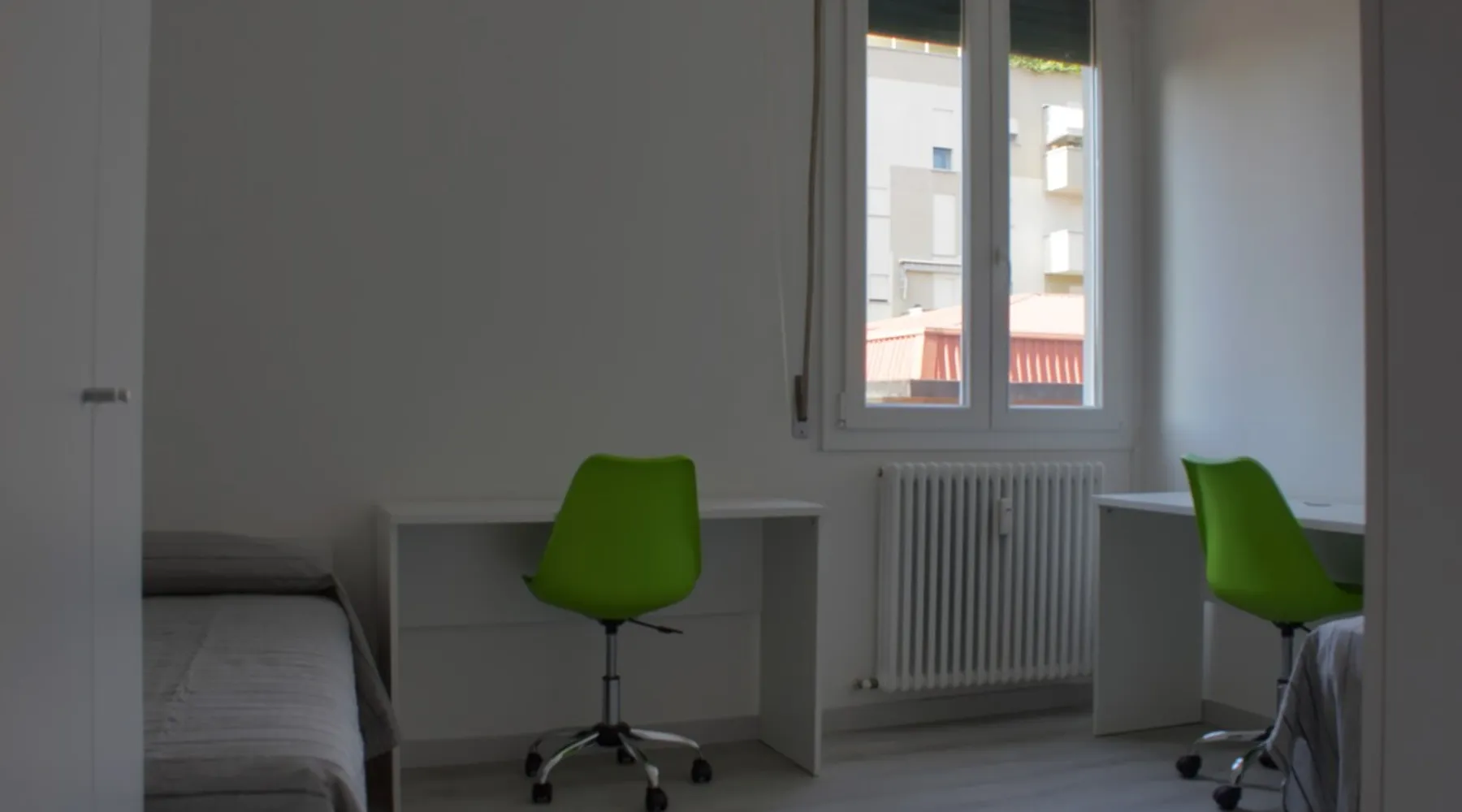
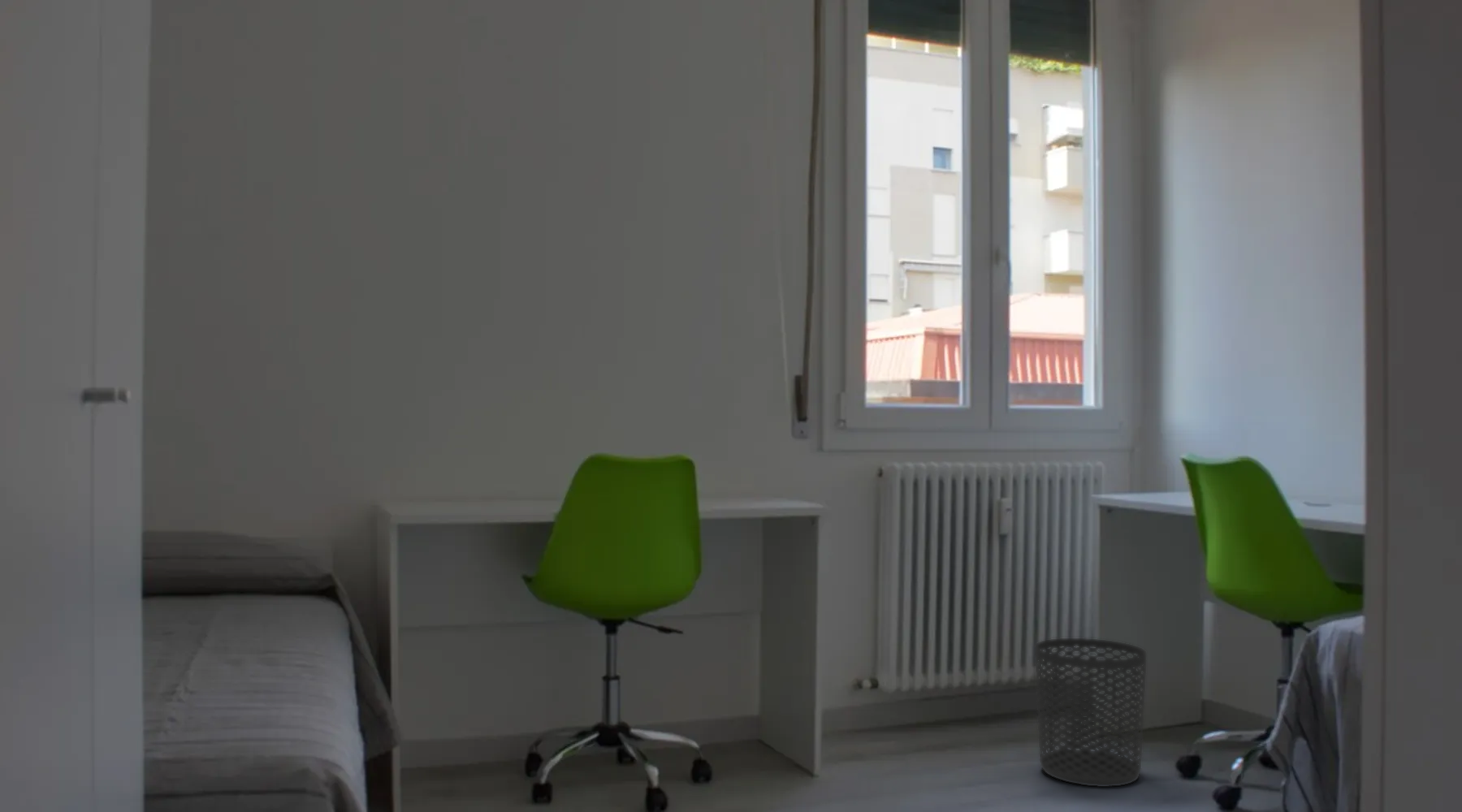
+ waste bin (1090, 710)
